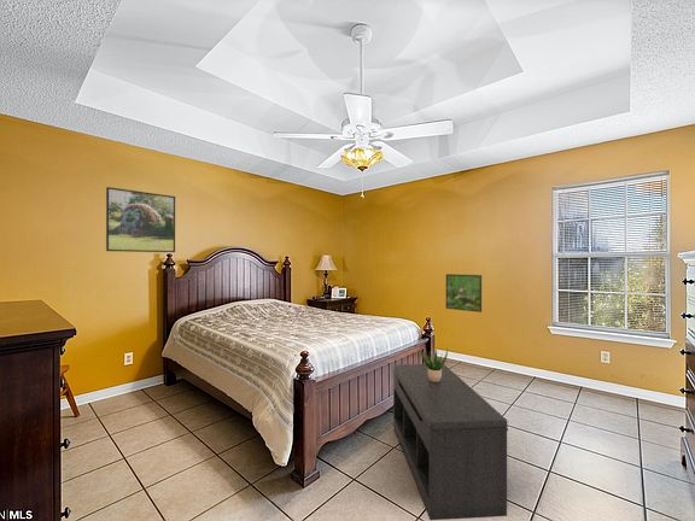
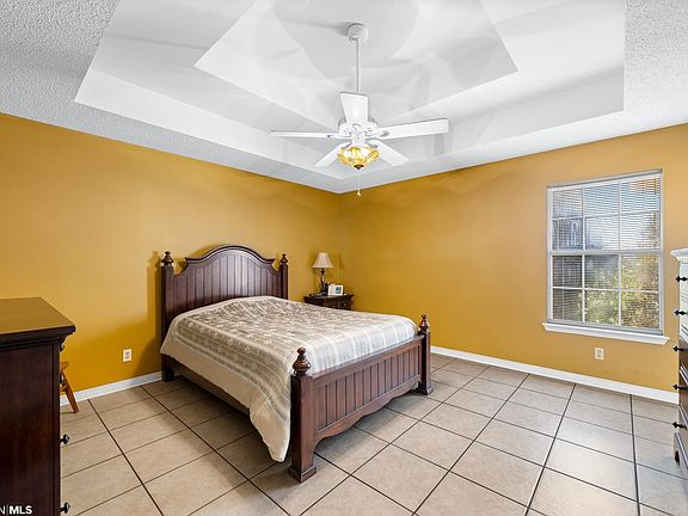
- bench (438, 425)
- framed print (462, 292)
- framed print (142, 222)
- potted plant (433, 361)
